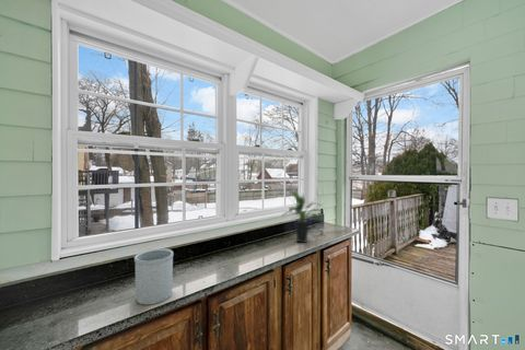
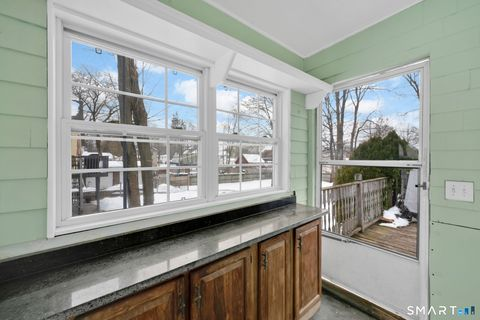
- potted plant (302, 217)
- utensil holder (154, 275)
